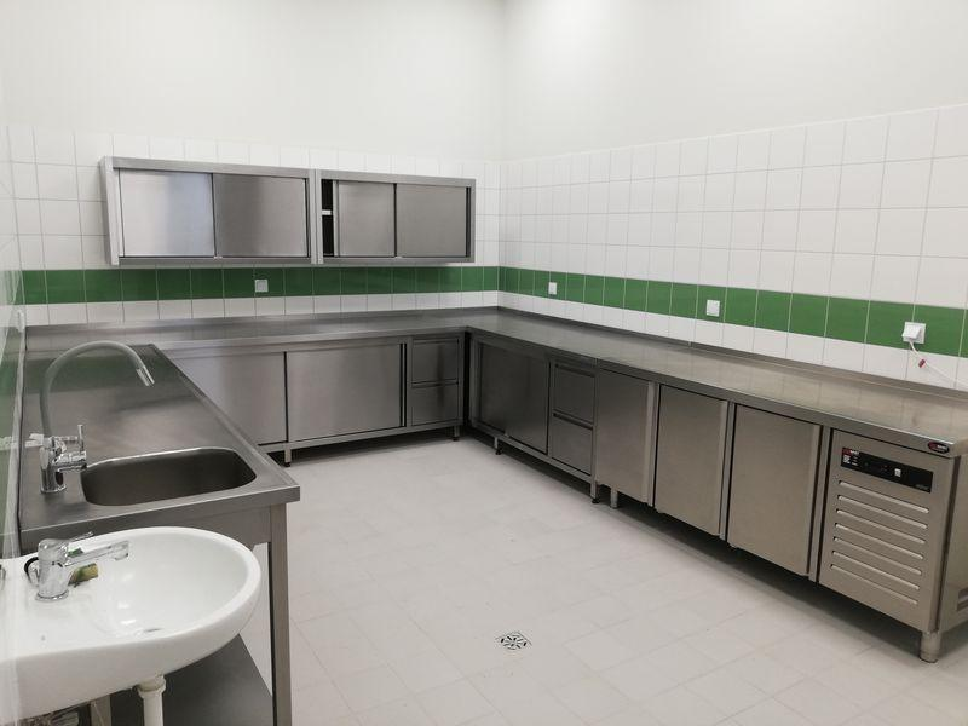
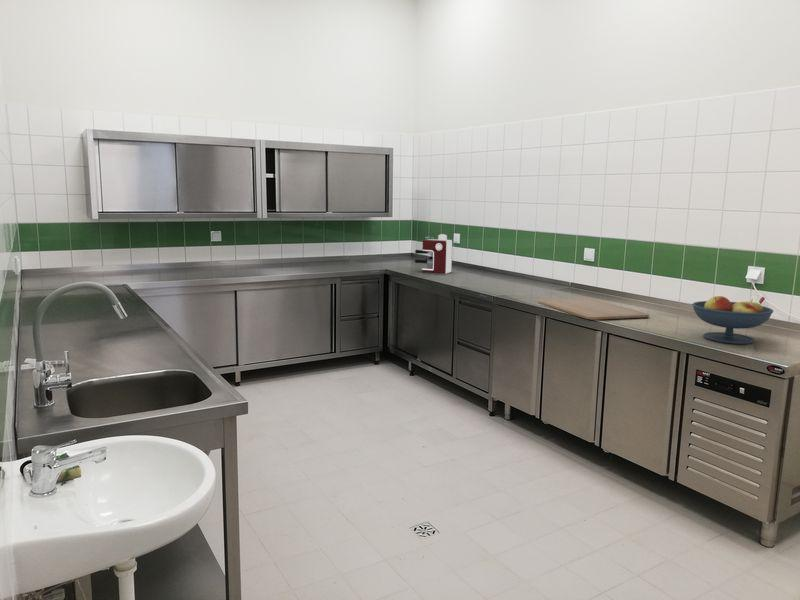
+ fruit bowl (730, 317)
+ chopping board (590, 307)
+ coffee maker (431, 253)
